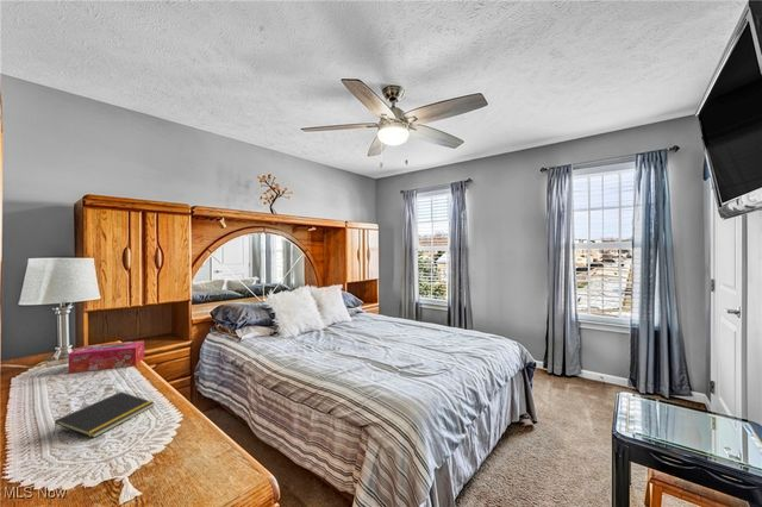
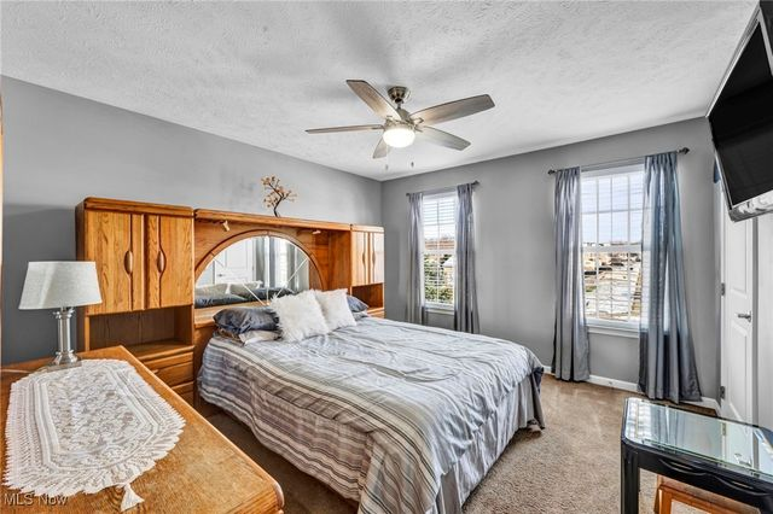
- notepad (108, 412)
- tissue box (108, 355)
